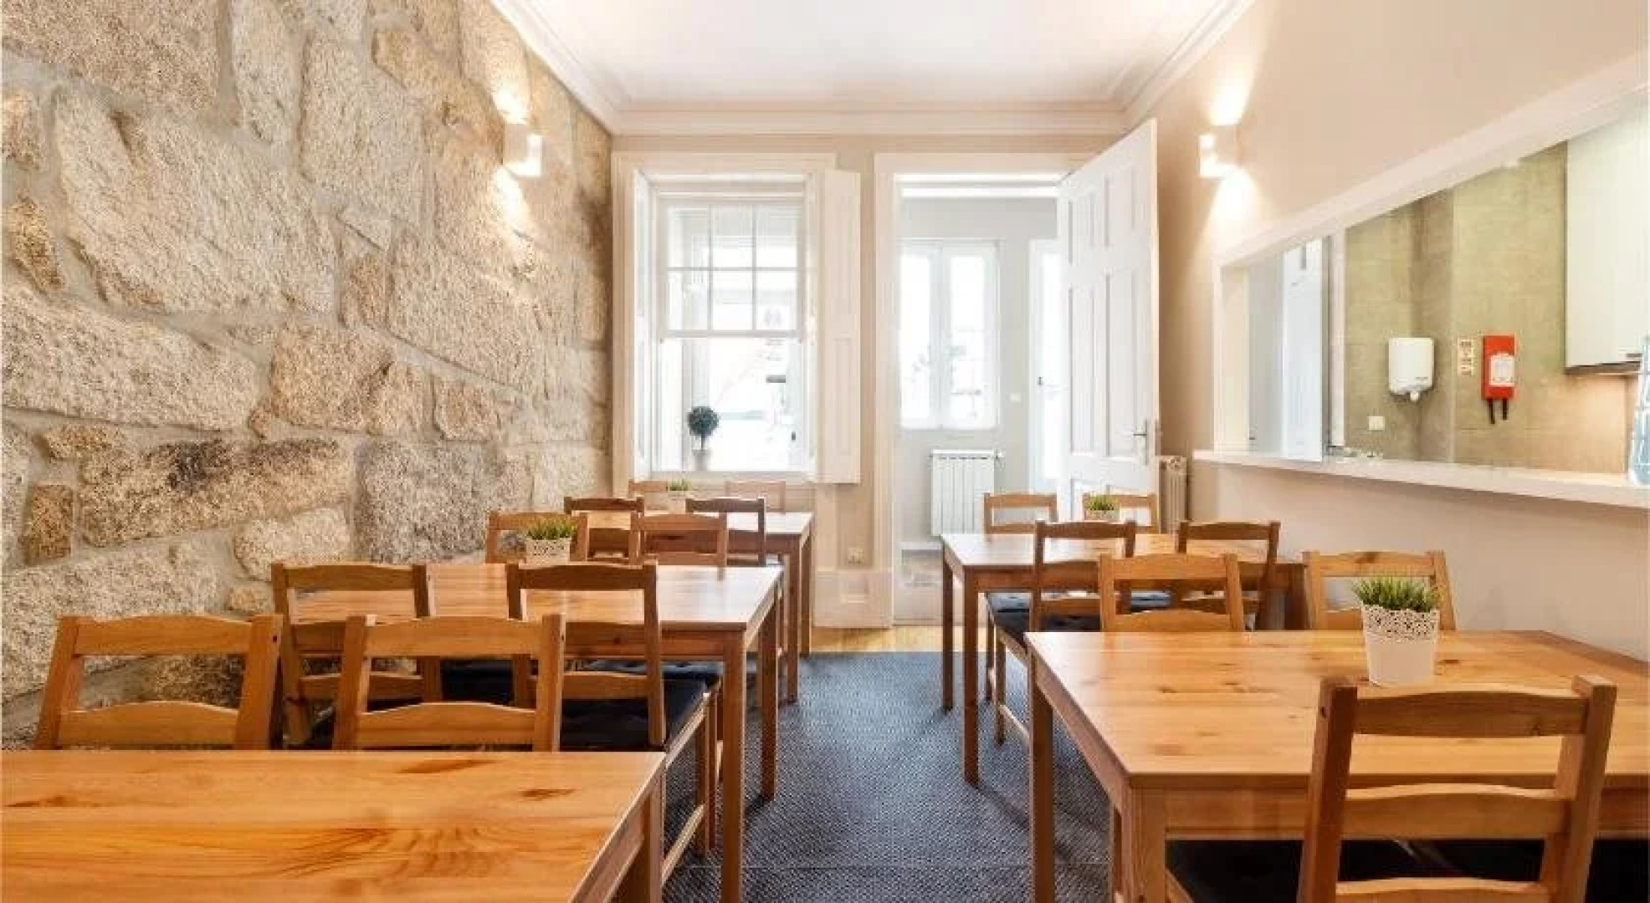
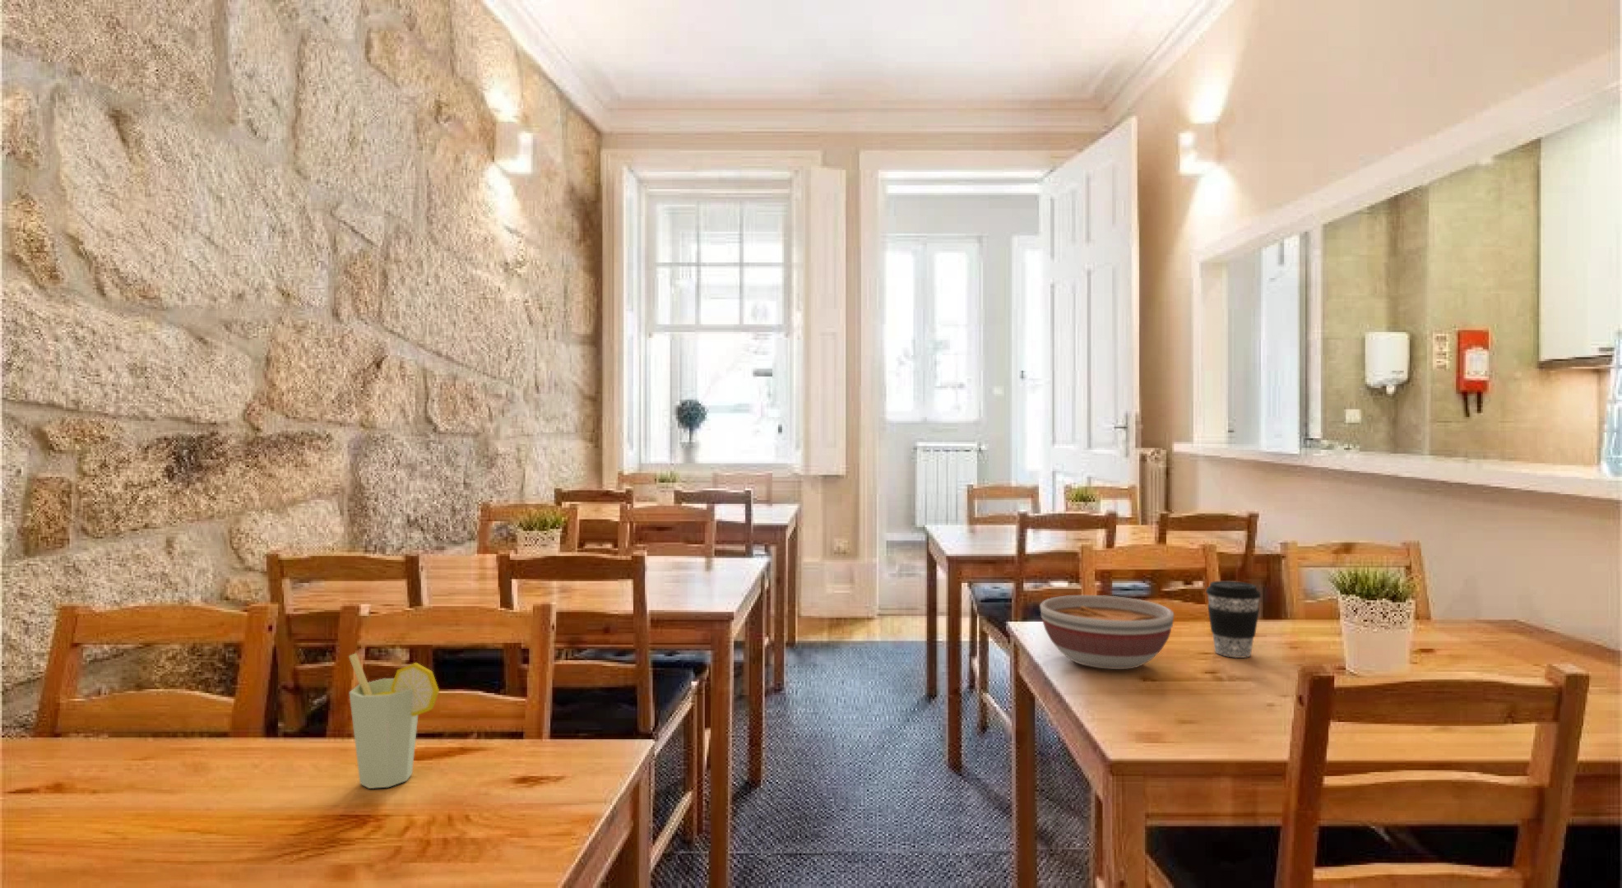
+ coffee cup (1233, 618)
+ cup (393, 717)
+ bowl (1105, 634)
